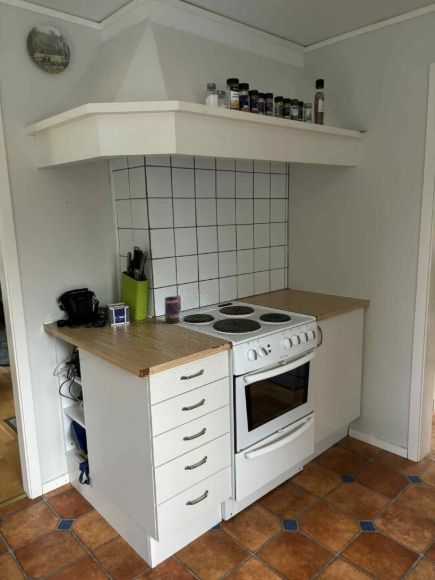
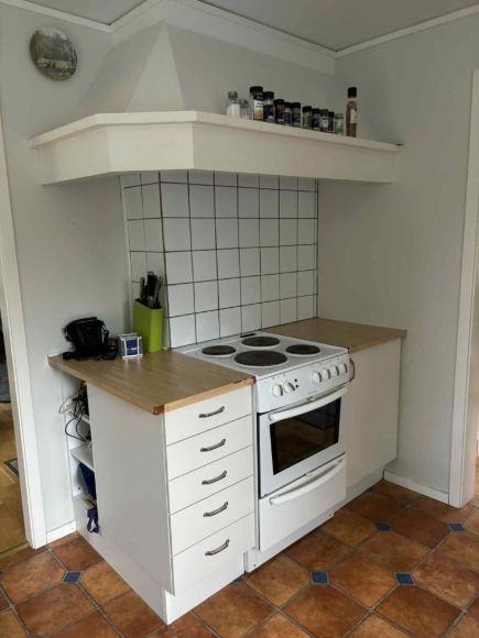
- mug (173, 308)
